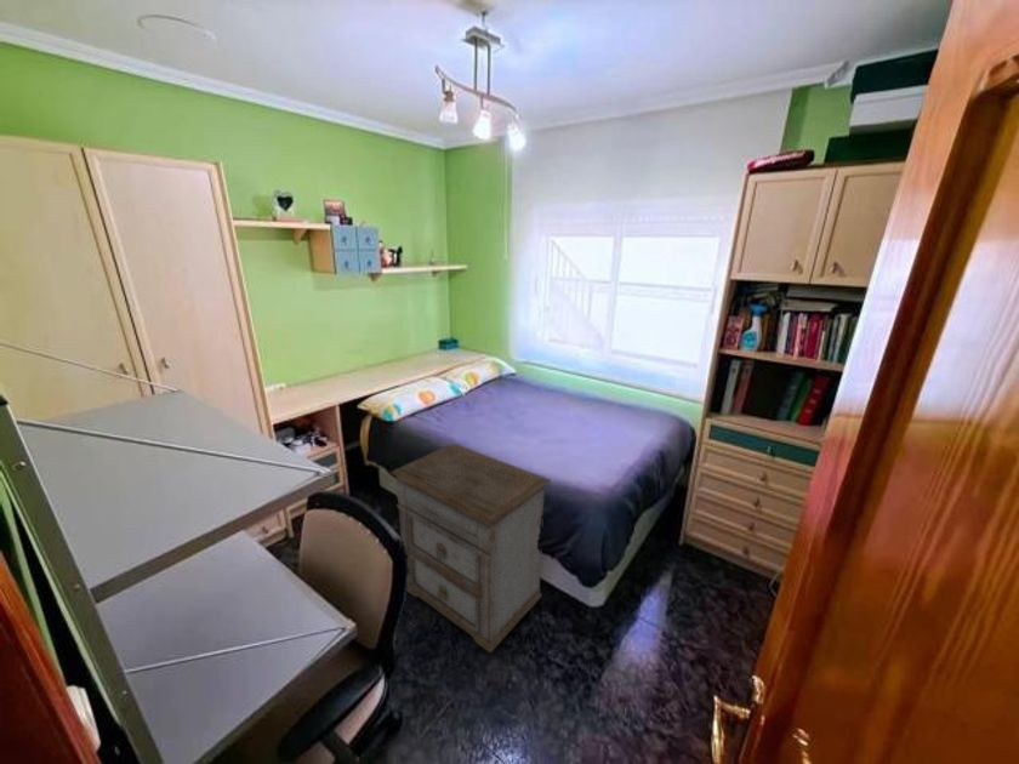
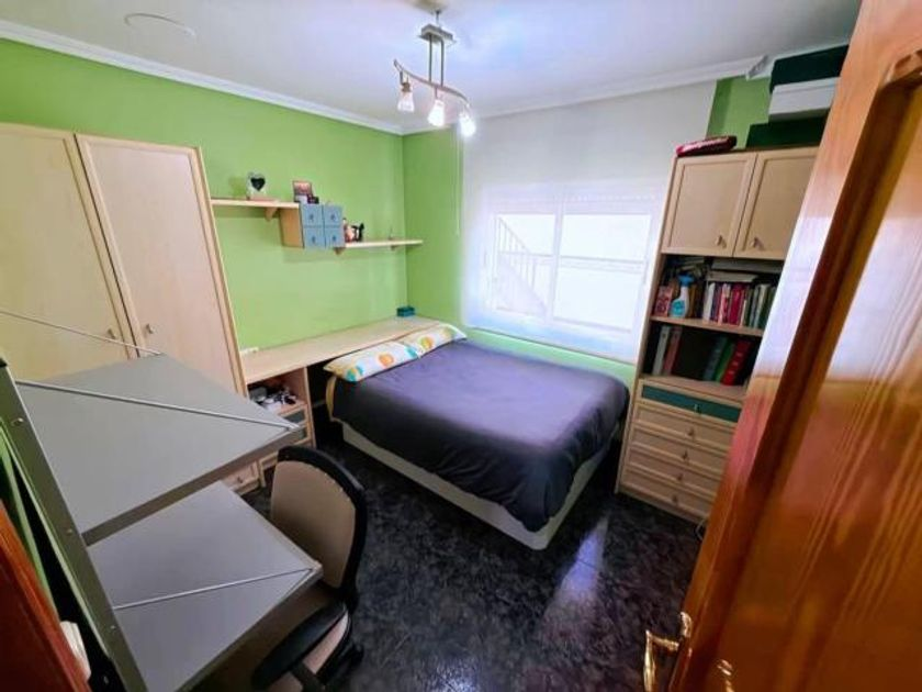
- nightstand (469, 537)
